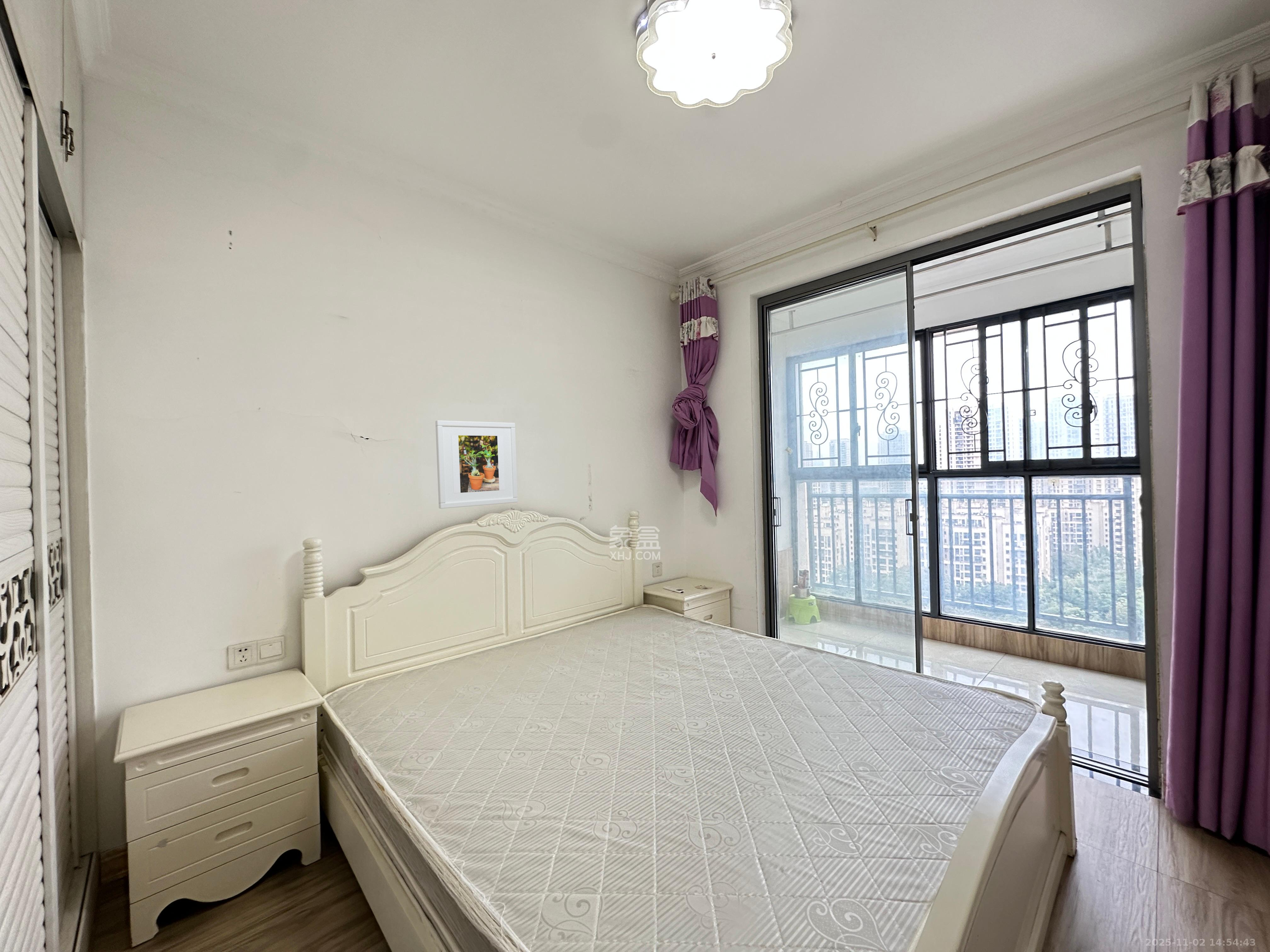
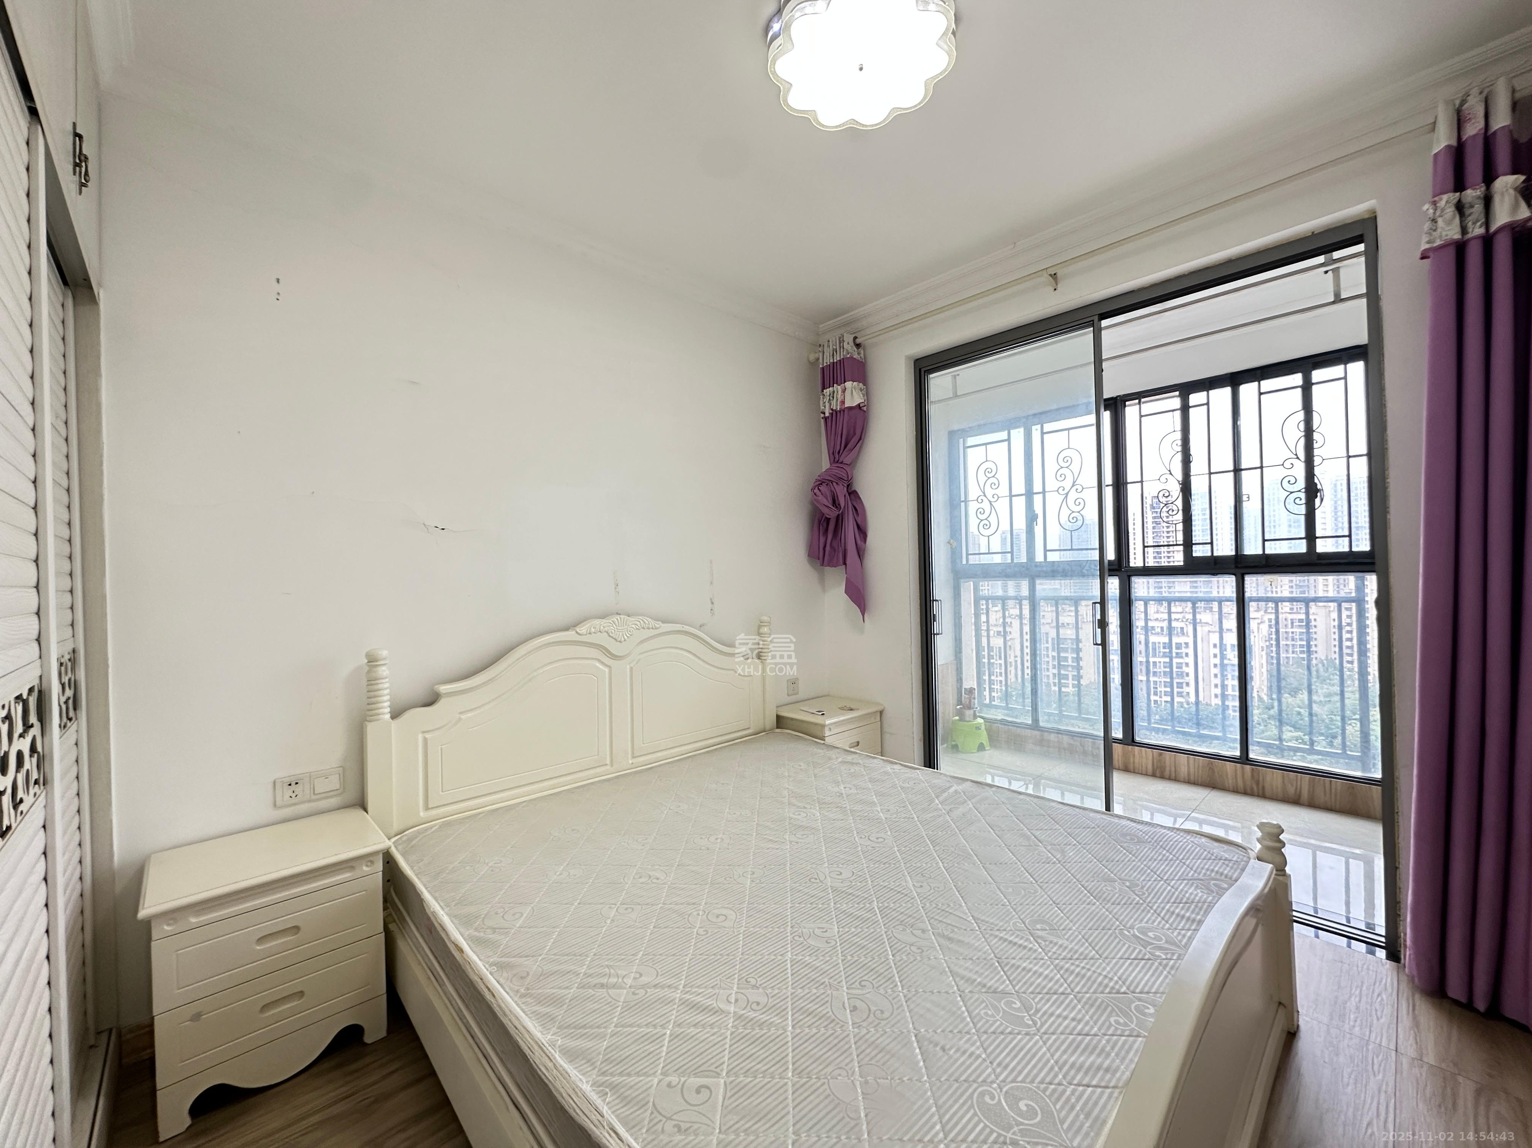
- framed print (479, 463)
